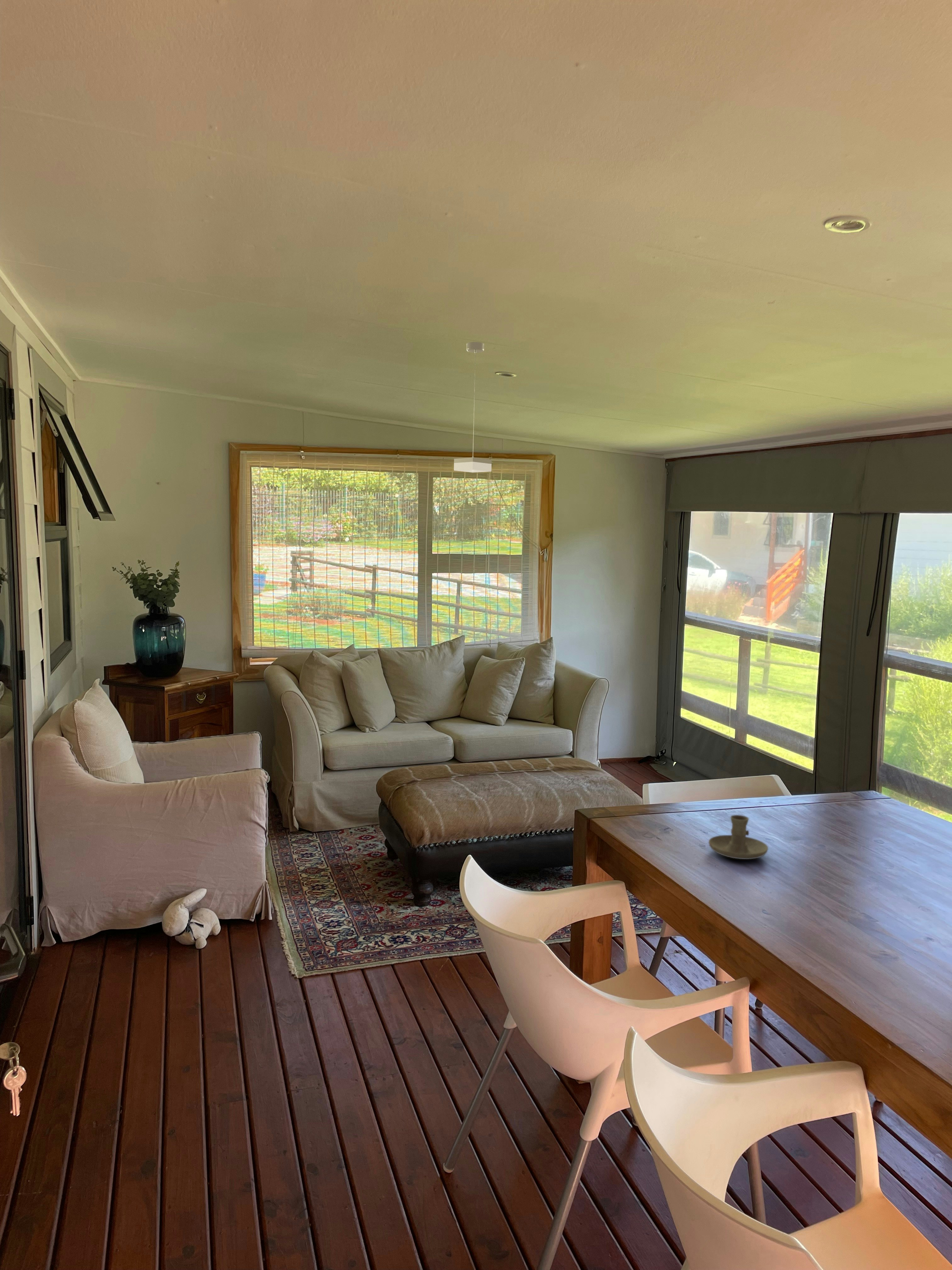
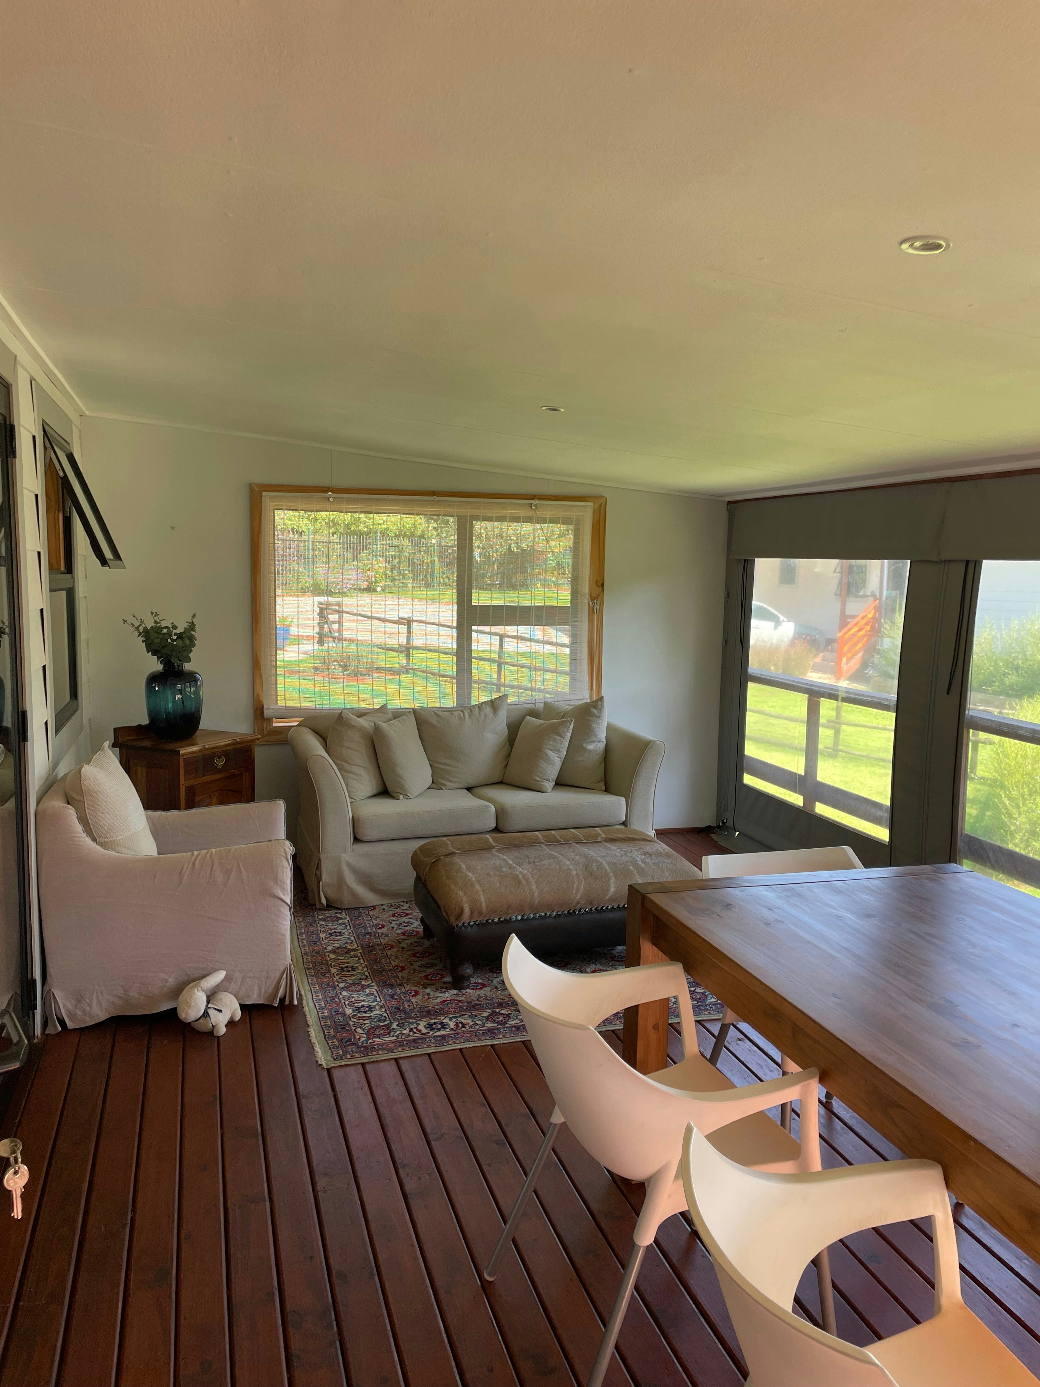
- pendant lamp (474, 408)
- candle holder (738, 834)
